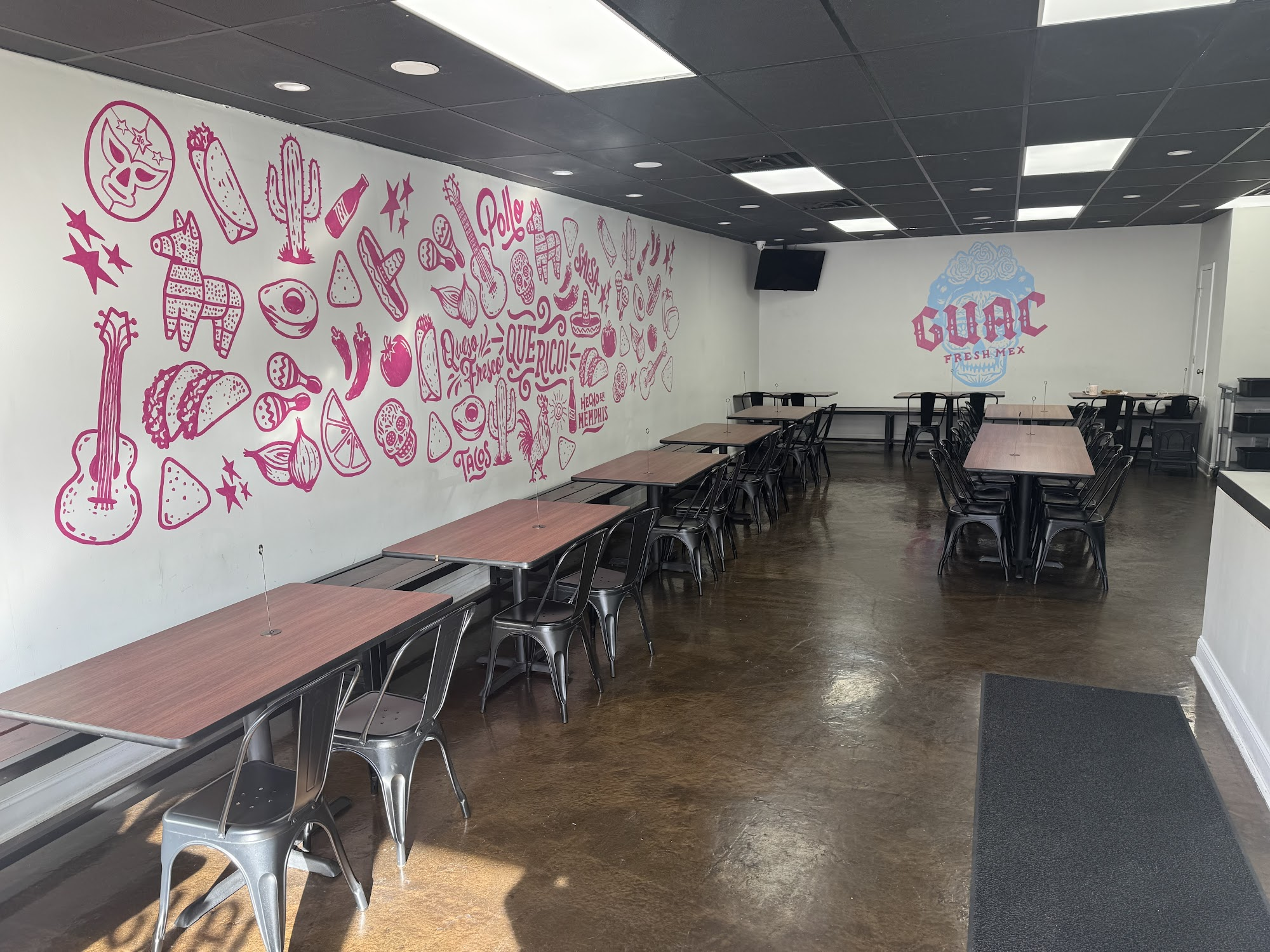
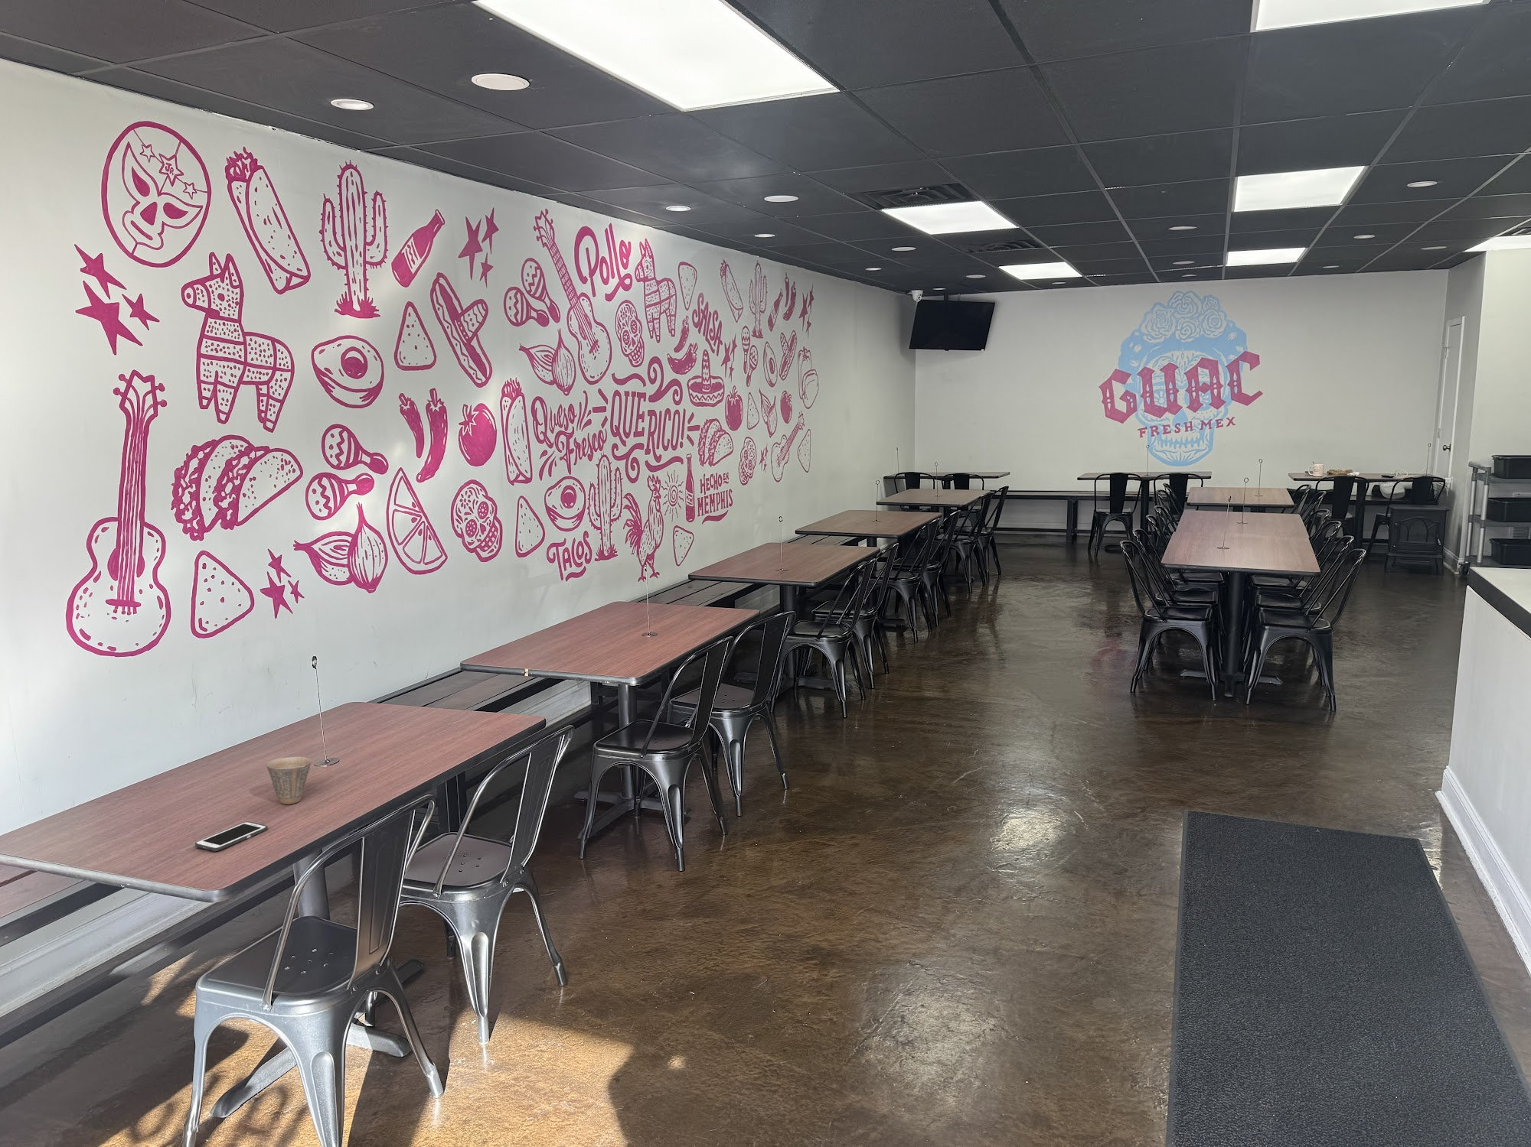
+ cup (291, 781)
+ cell phone (231, 836)
